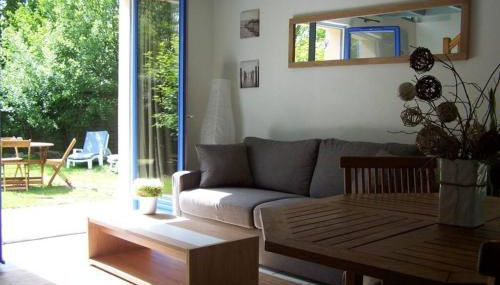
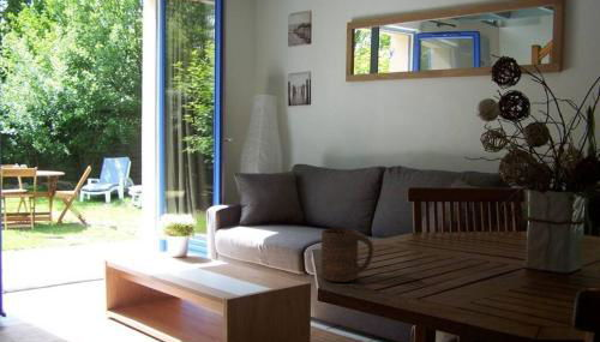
+ cup (344, 254)
